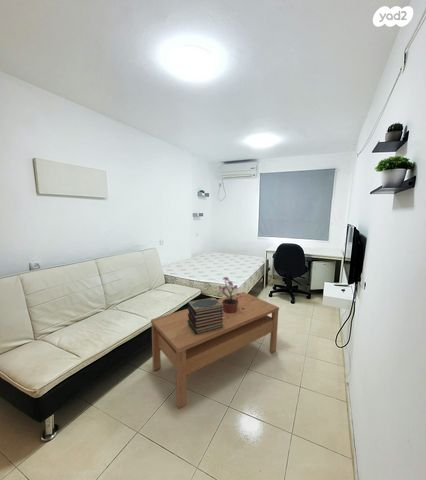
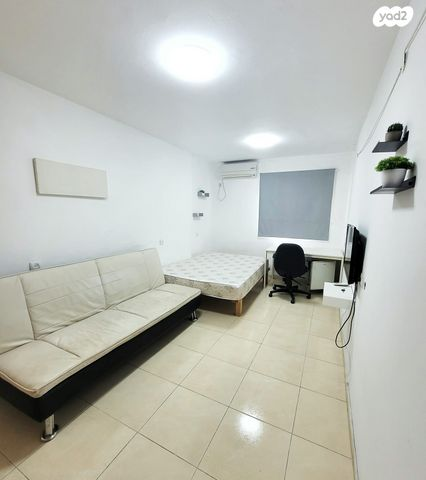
- potted plant (231, 293)
- coffee table (218, 336)
- book stack (205, 314)
